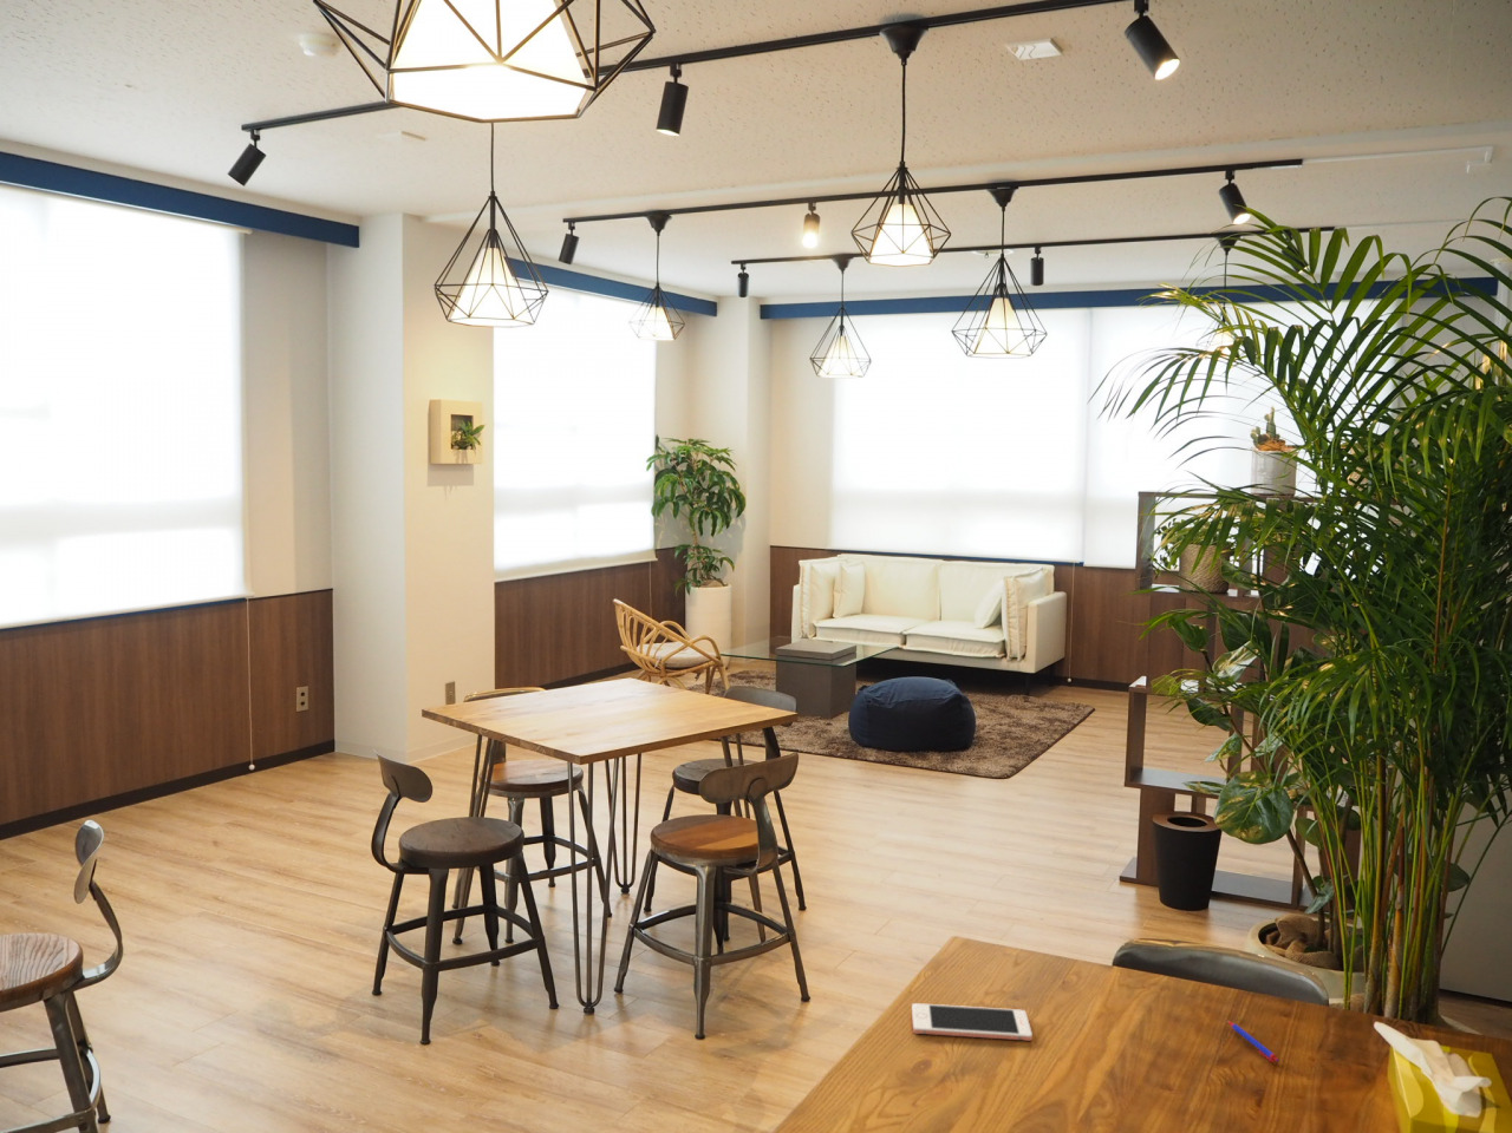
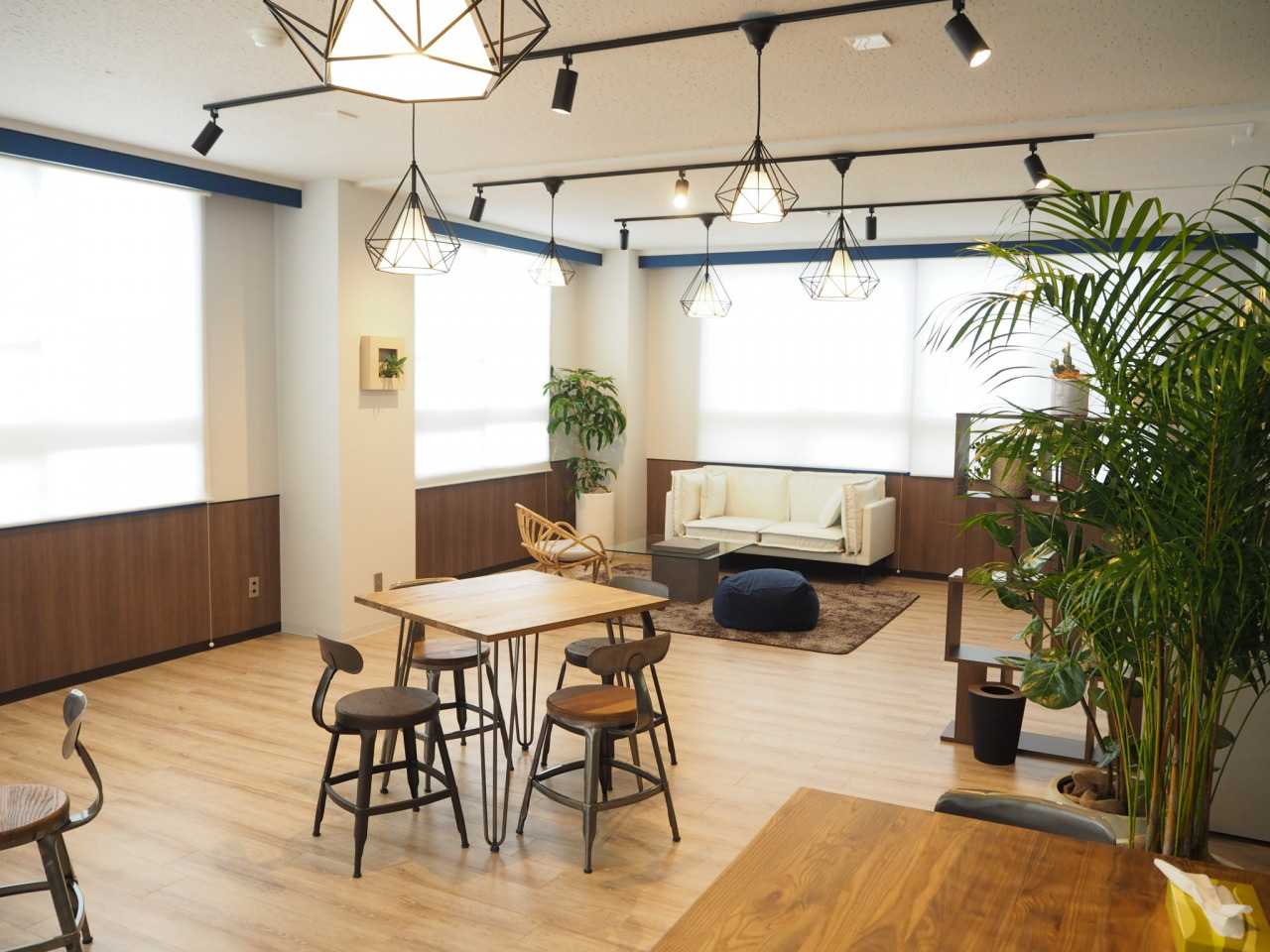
- pen (1251, 1040)
- cell phone (970, 1021)
